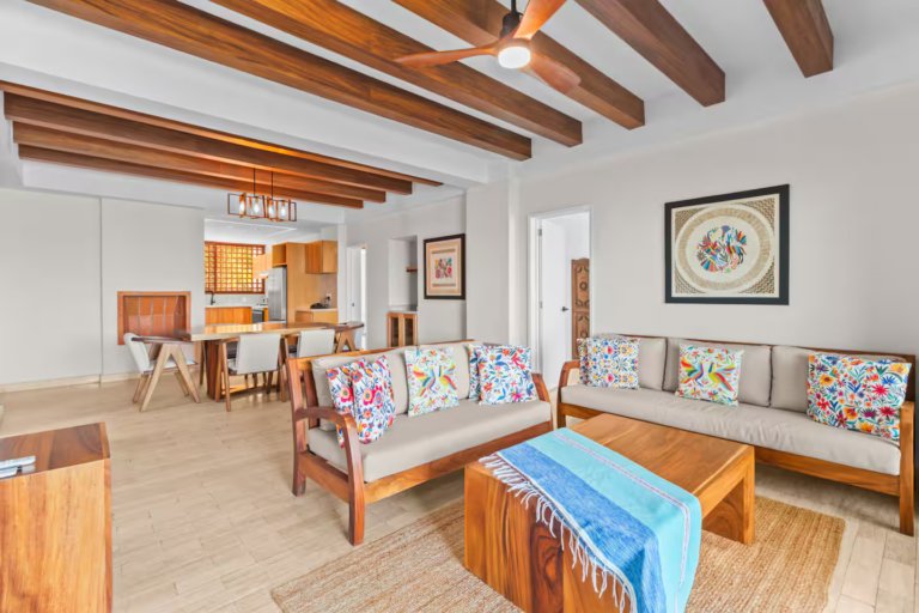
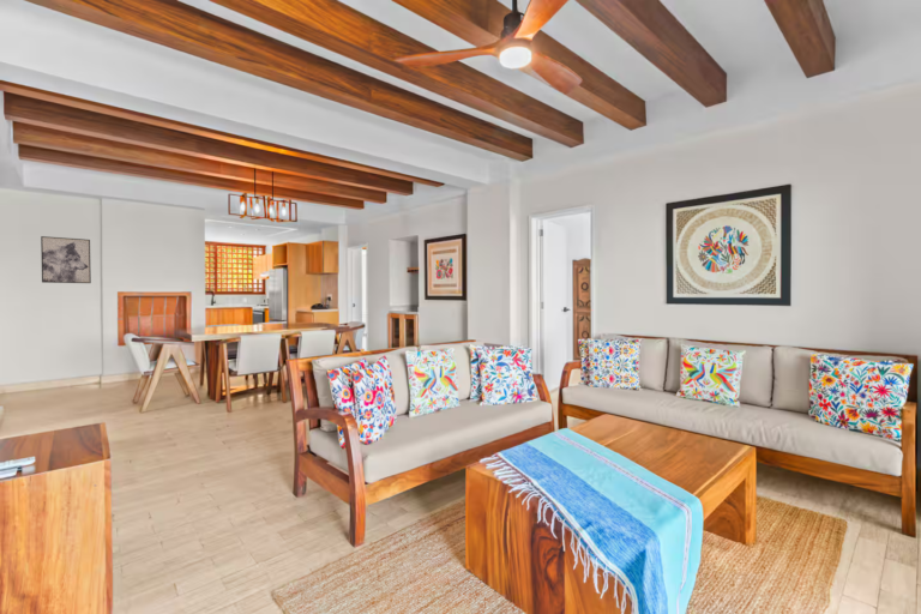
+ wall art (66, 260)
